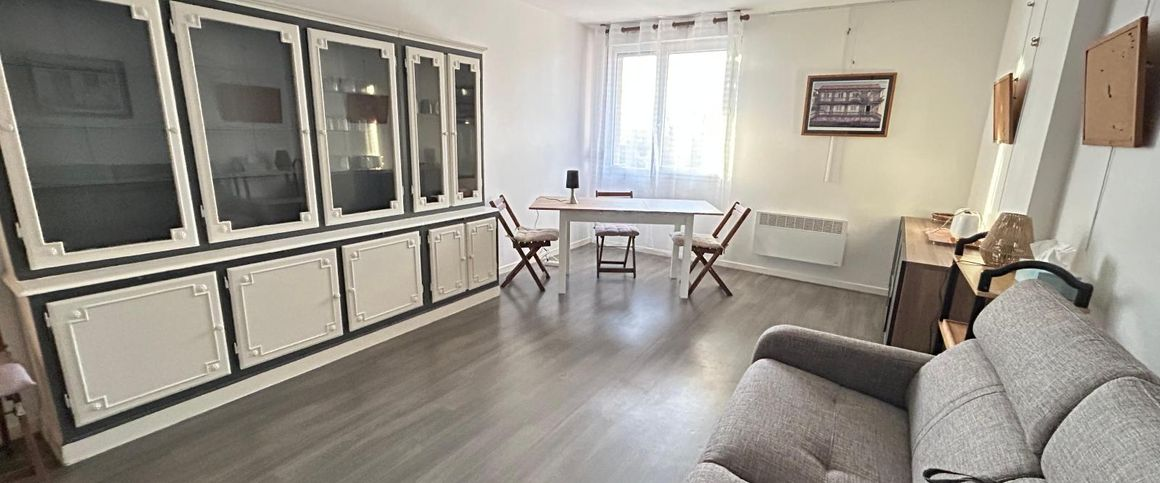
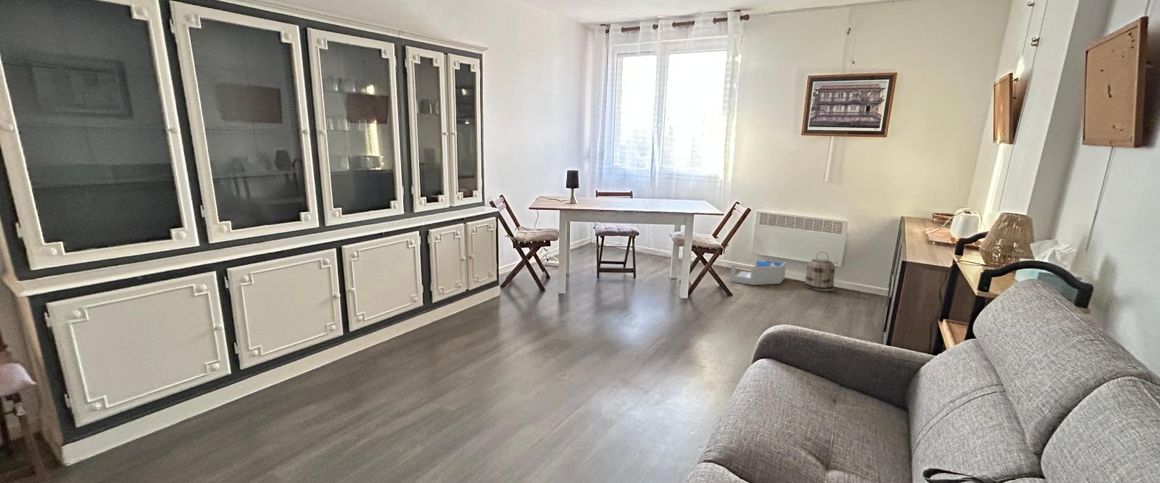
+ basket (820, 269)
+ storage bin (758, 271)
